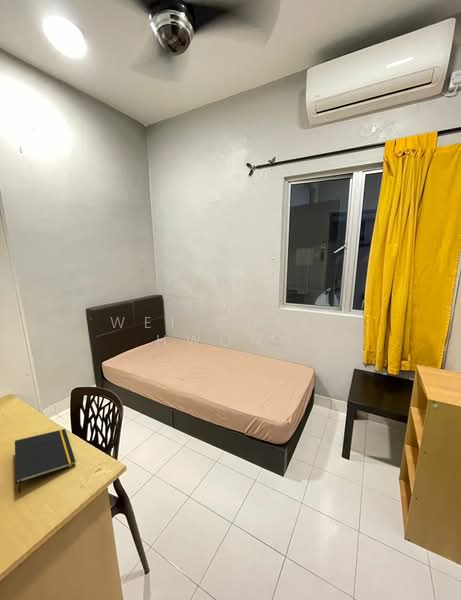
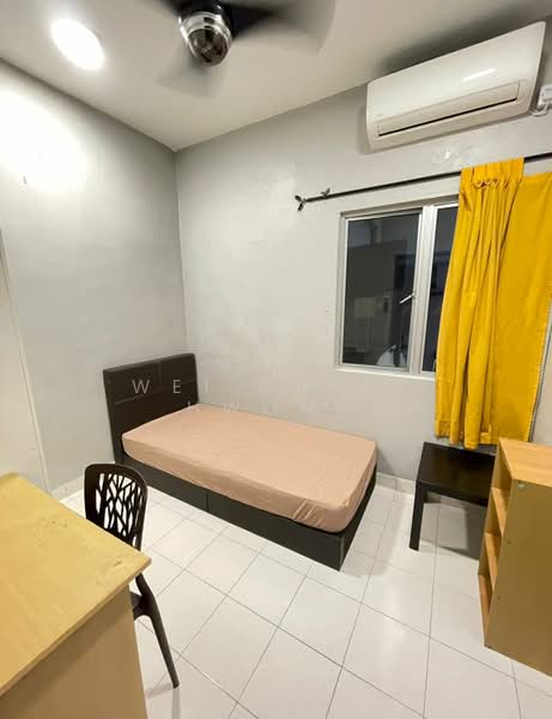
- notepad (44, 452)
